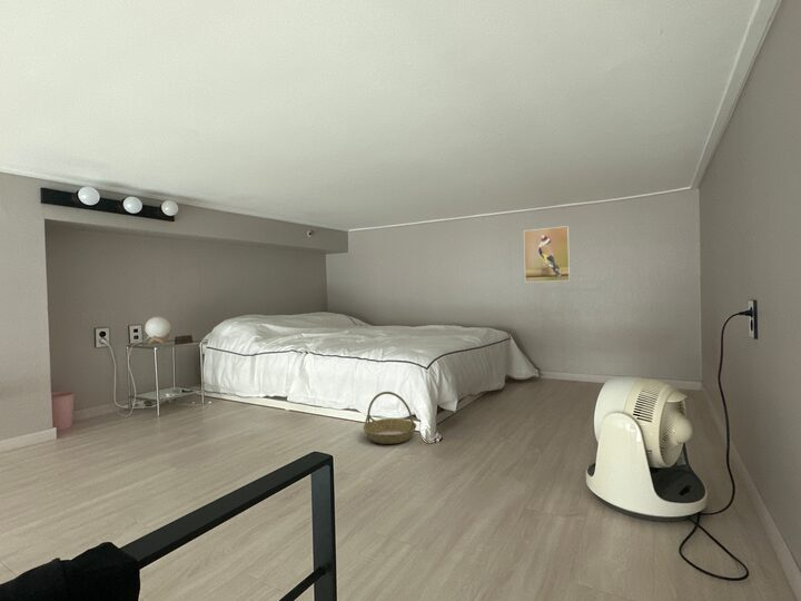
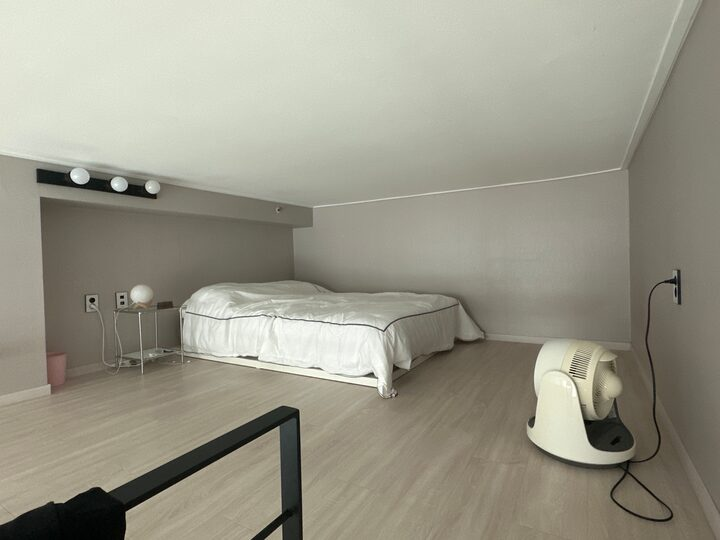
- basket (389, 418)
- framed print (546, 255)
